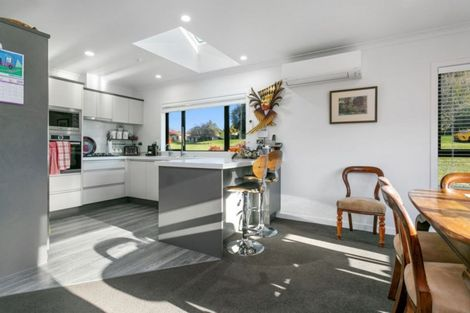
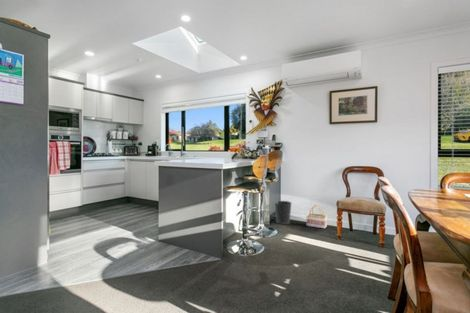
+ basket (316, 215)
+ wastebasket (282, 212)
